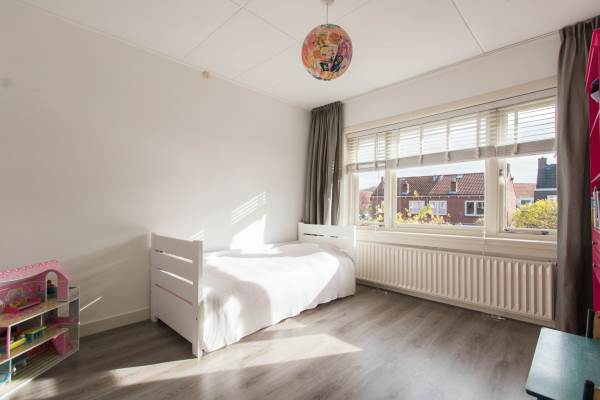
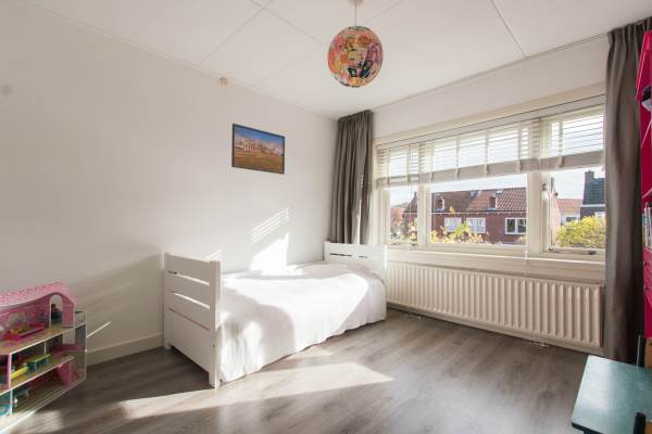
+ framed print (260, 150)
